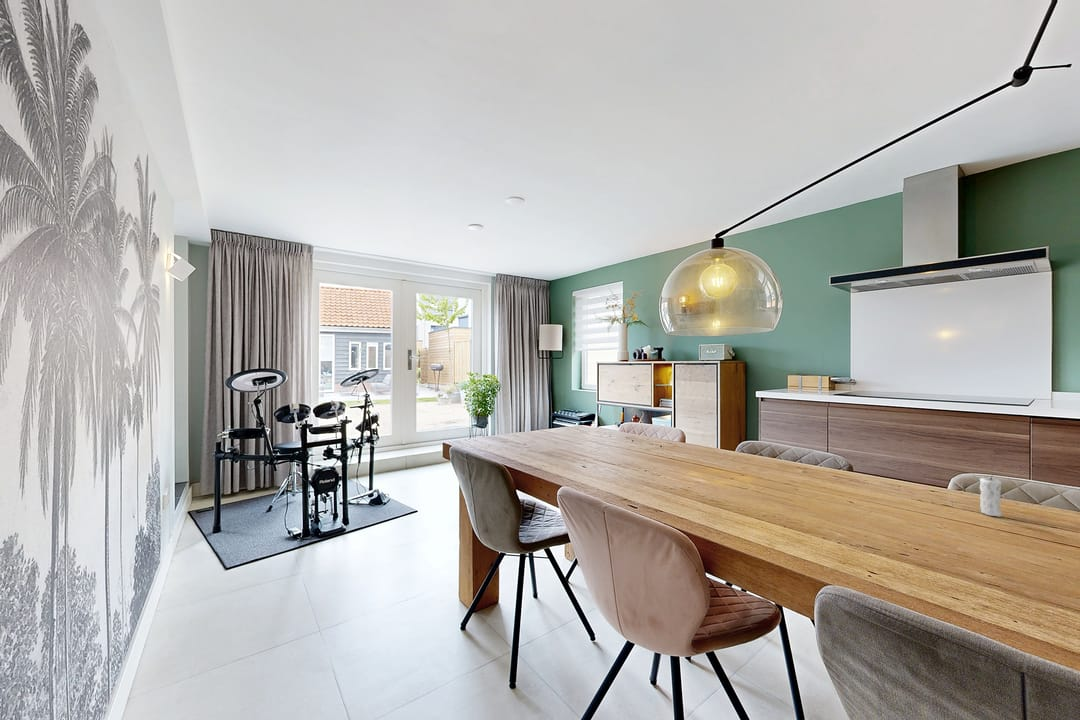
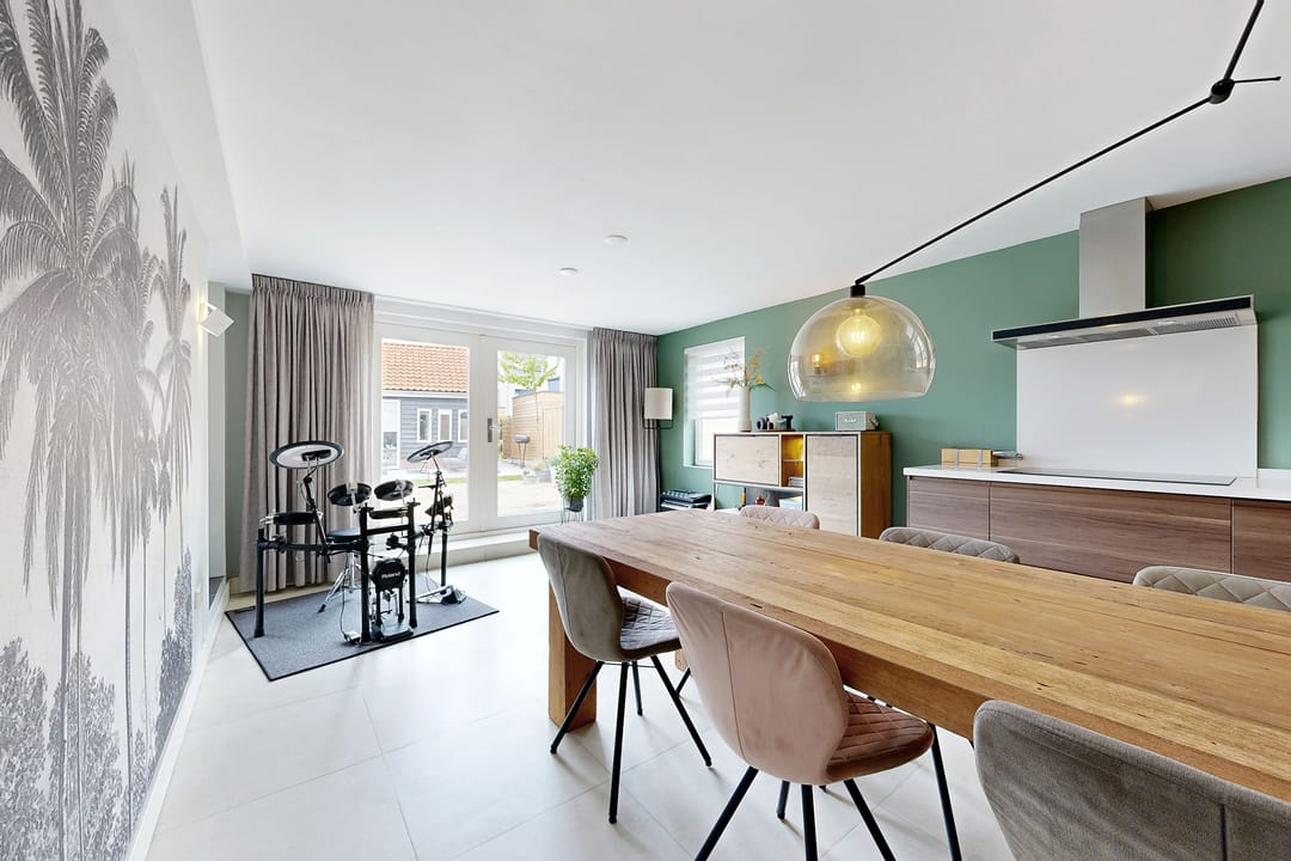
- candle (990, 492)
